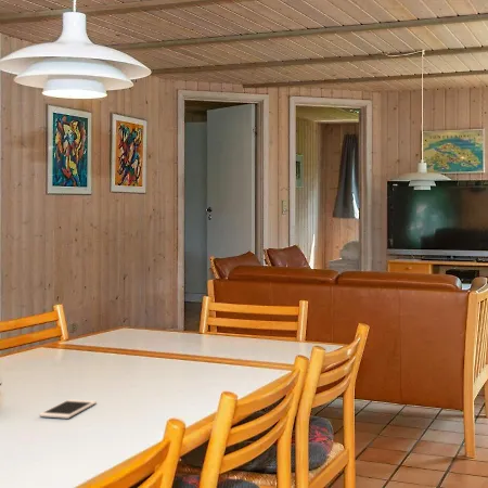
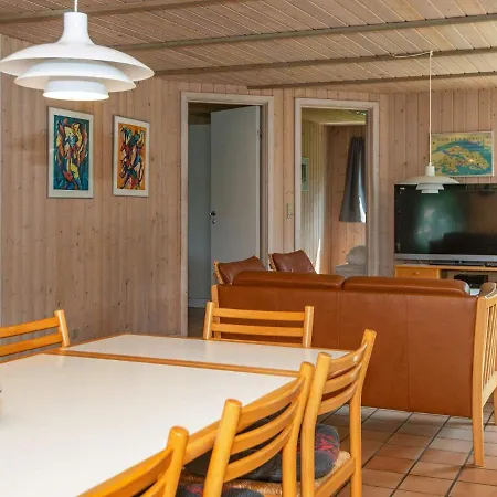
- cell phone (68, 408)
